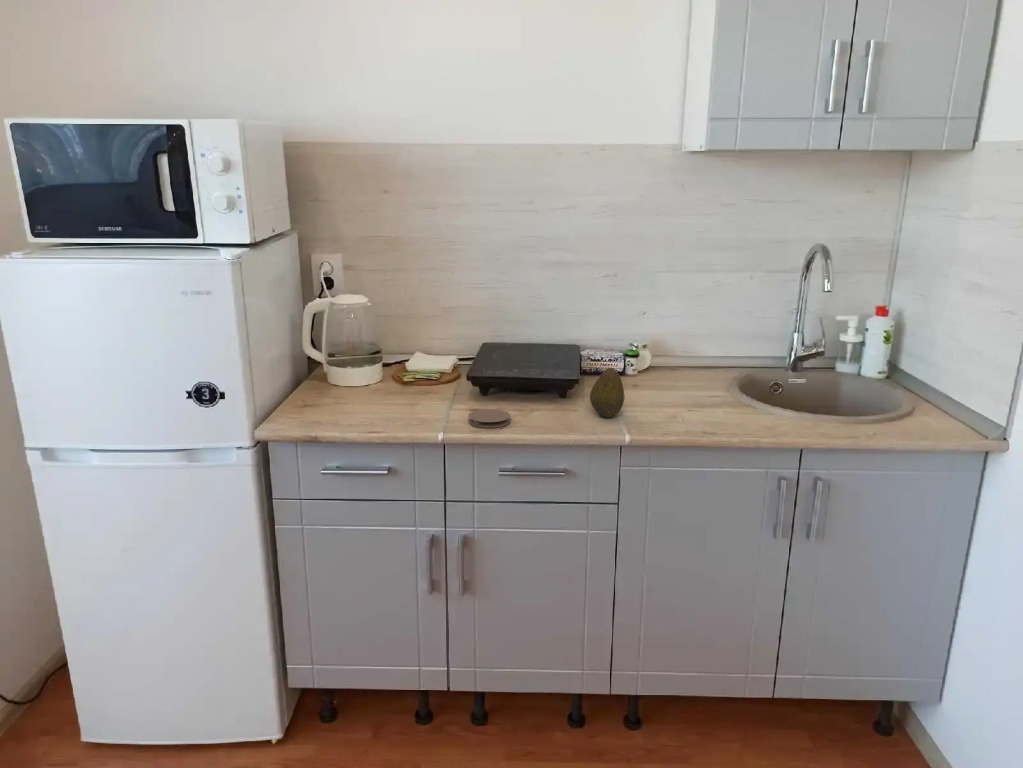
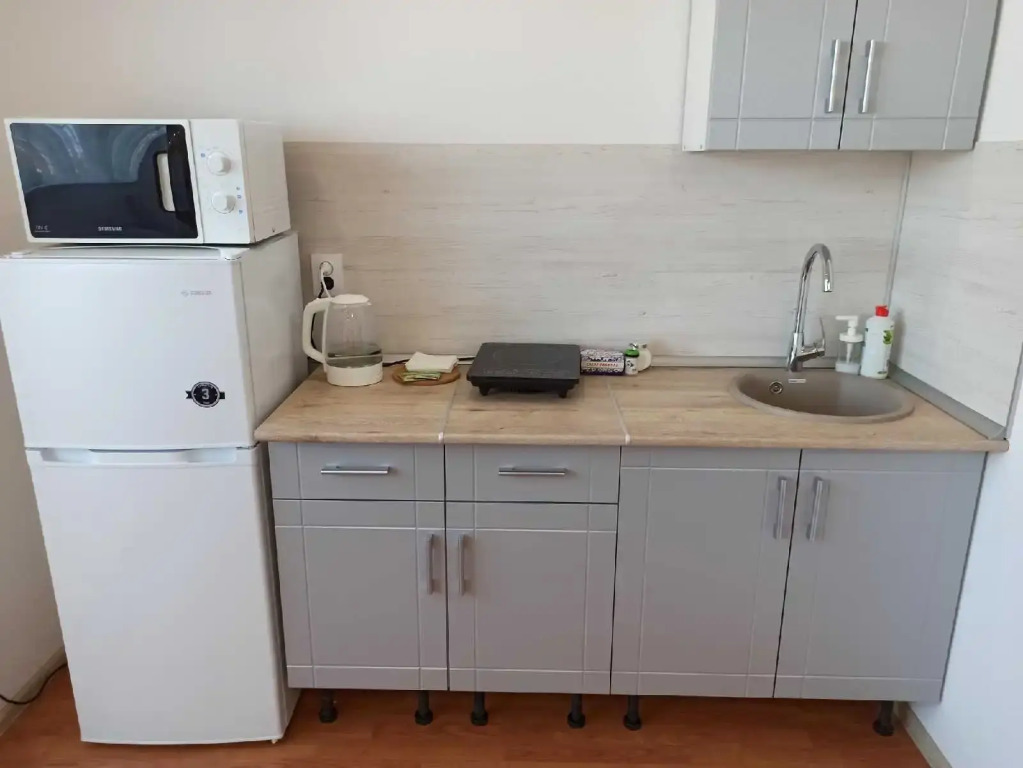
- coaster (489, 418)
- fruit (607, 392)
